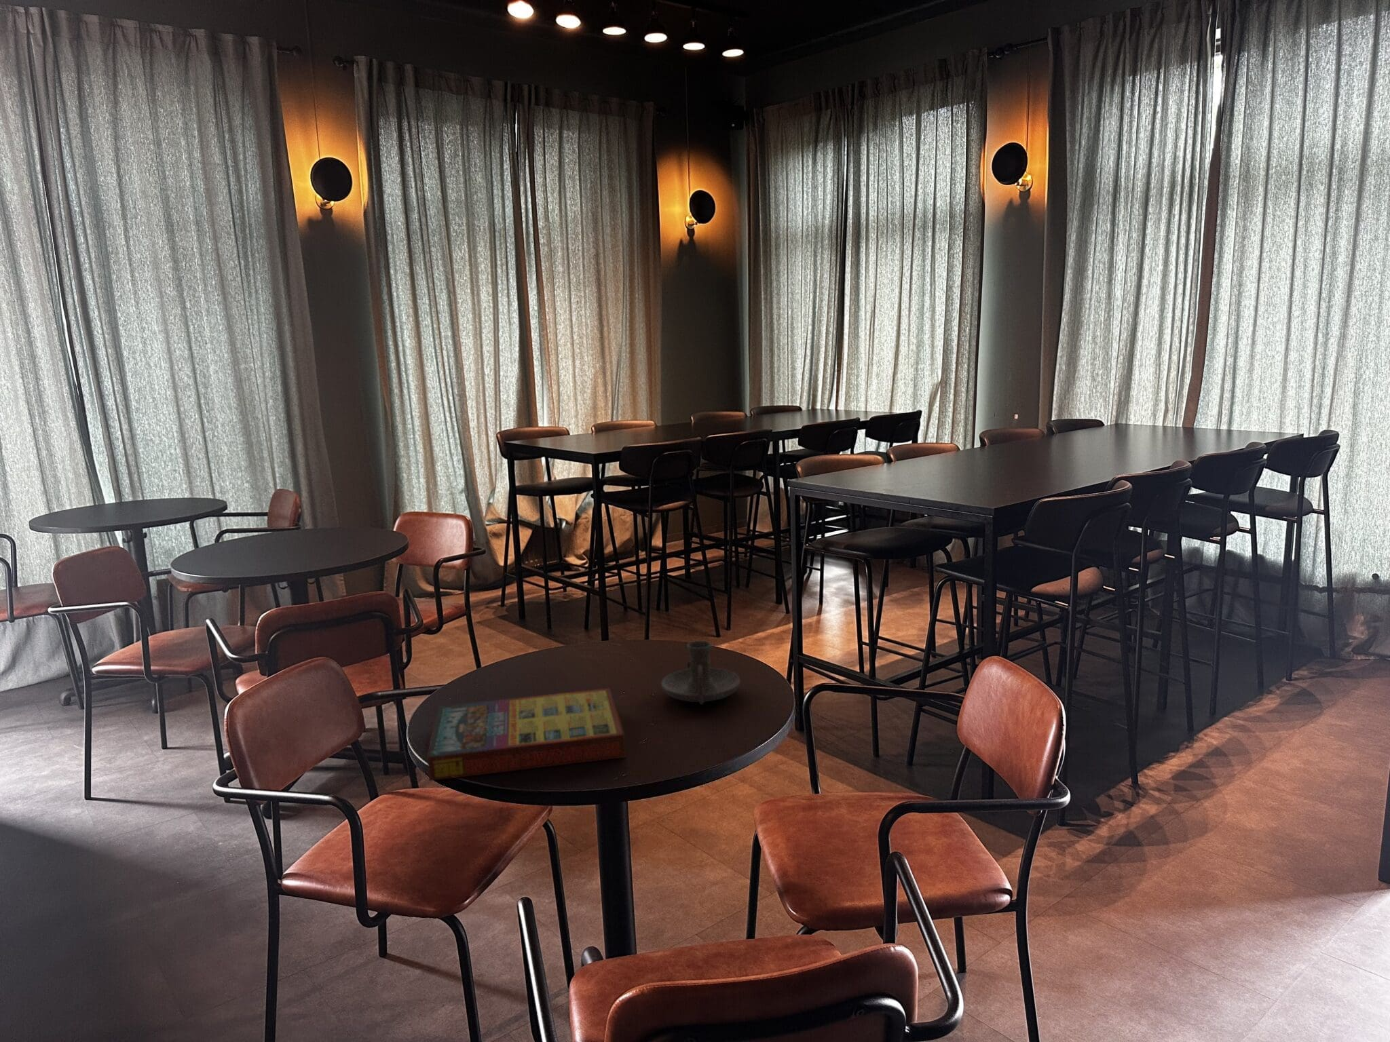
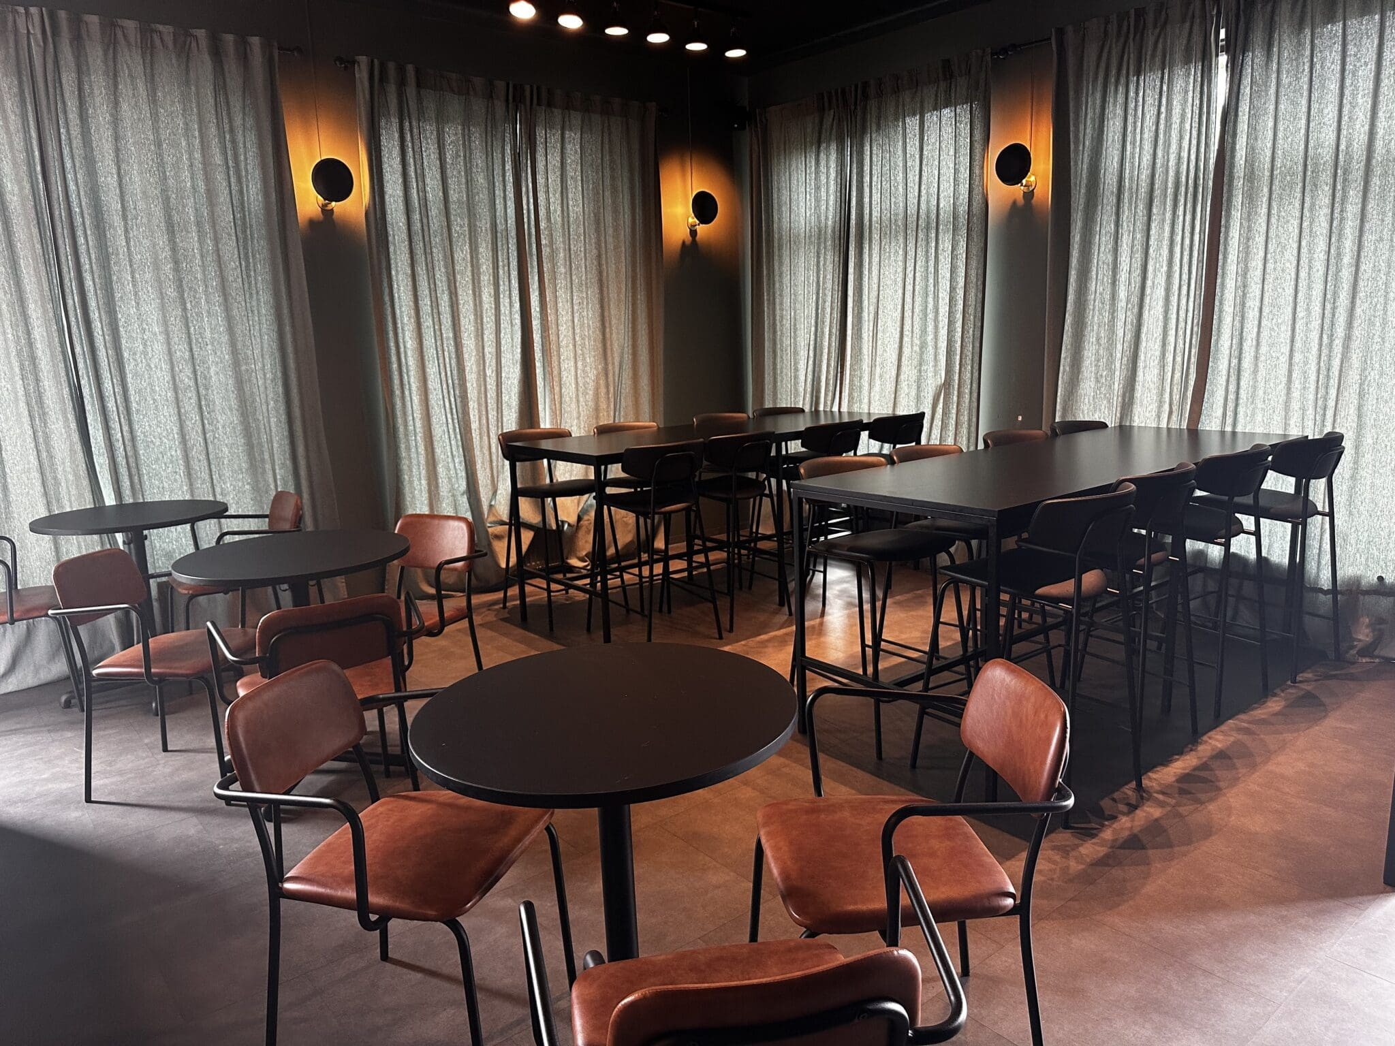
- game compilation box (528, 730)
- candle holder (699, 672)
